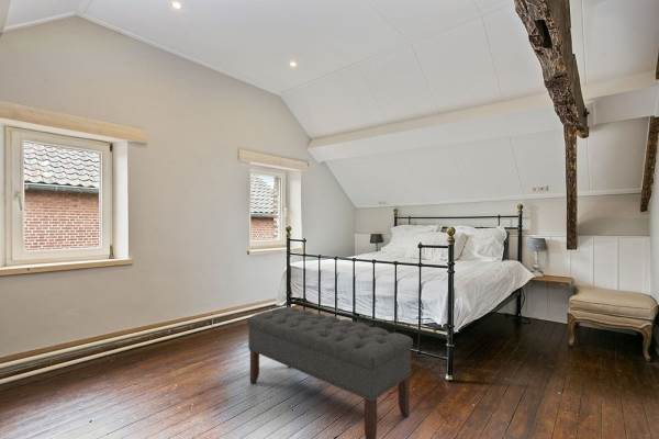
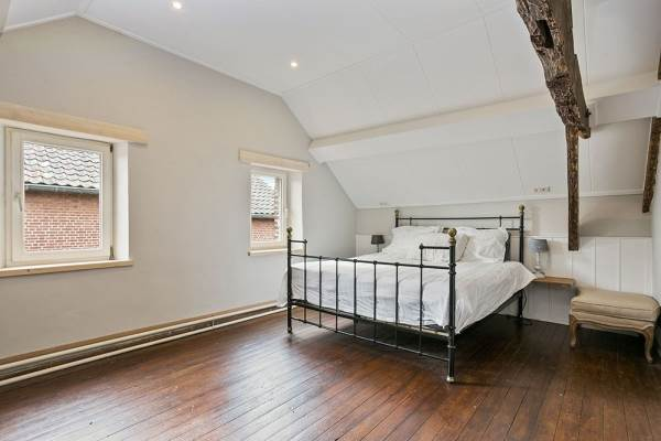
- bench (322, 360)
